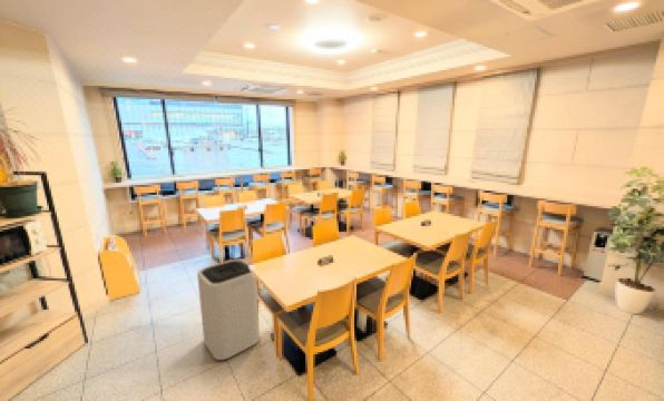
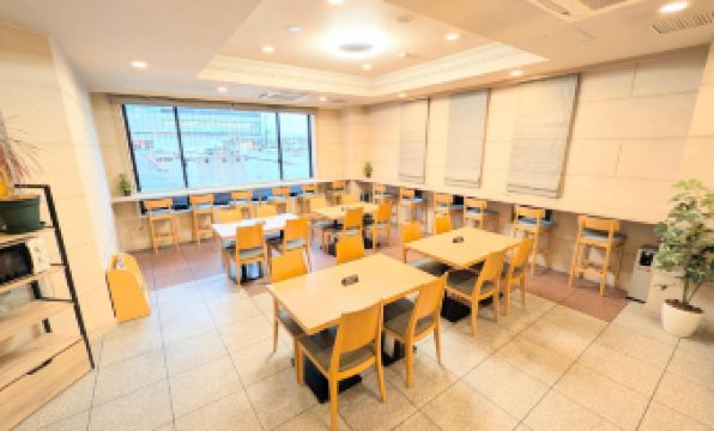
- trash can (230, 305)
